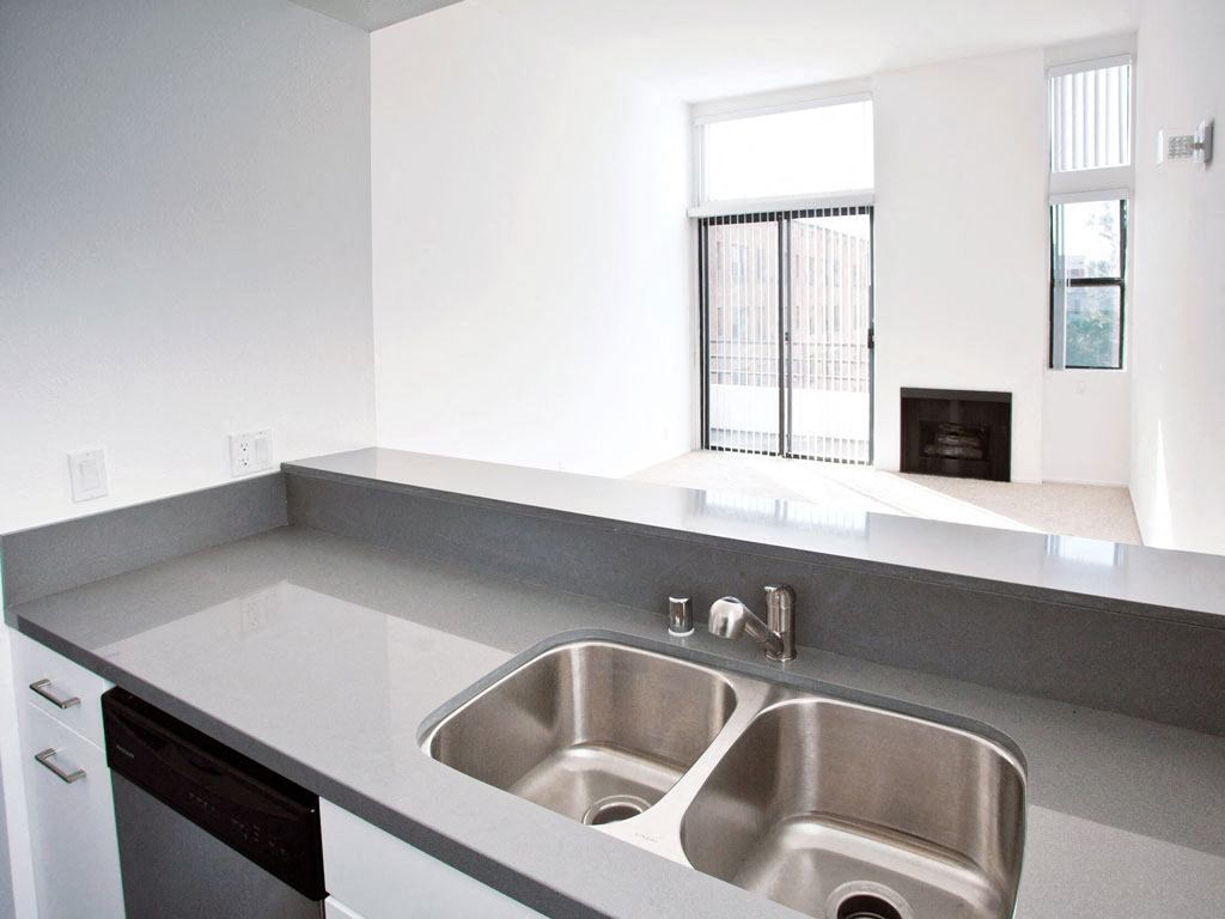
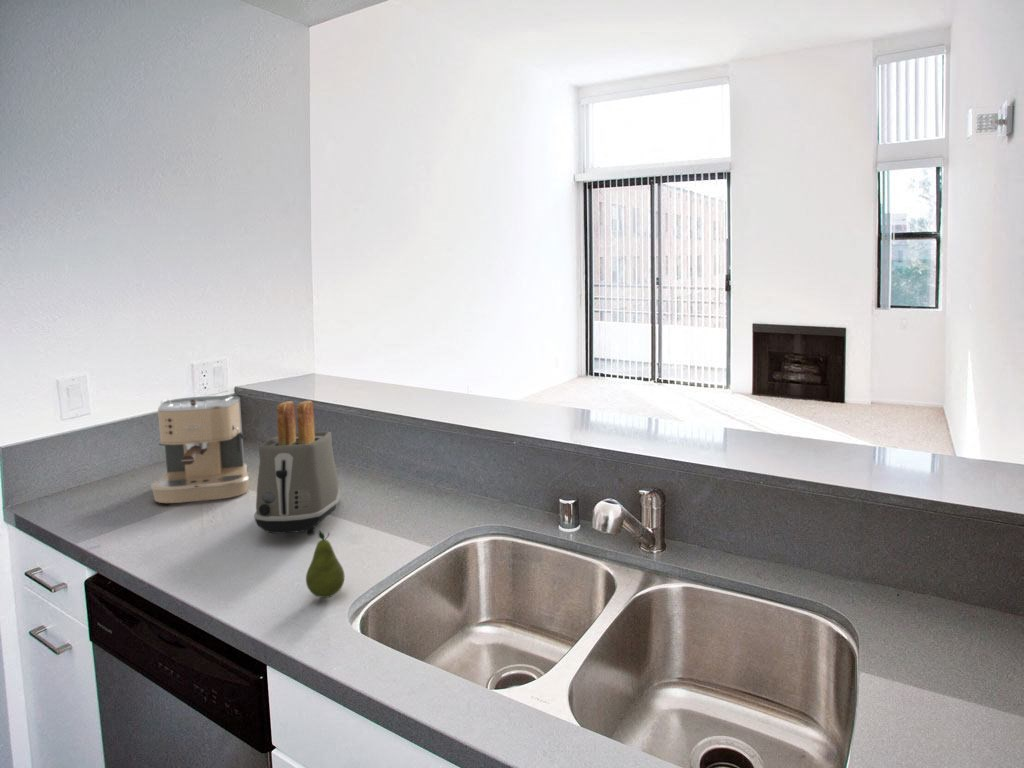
+ coffee maker (199, 445)
+ toaster (298, 461)
+ fruit (324, 563)
